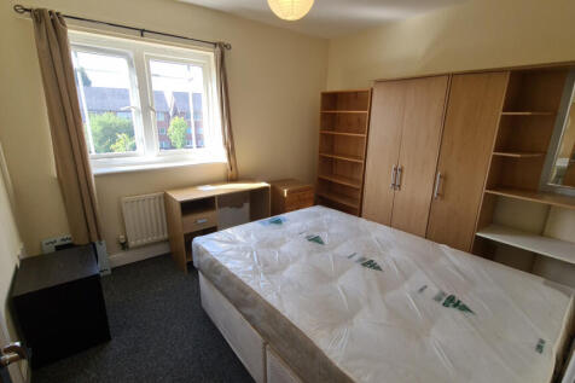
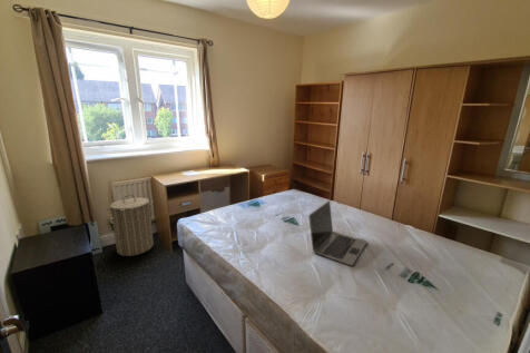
+ laptop (338, 233)
+ laundry hamper (132, 222)
